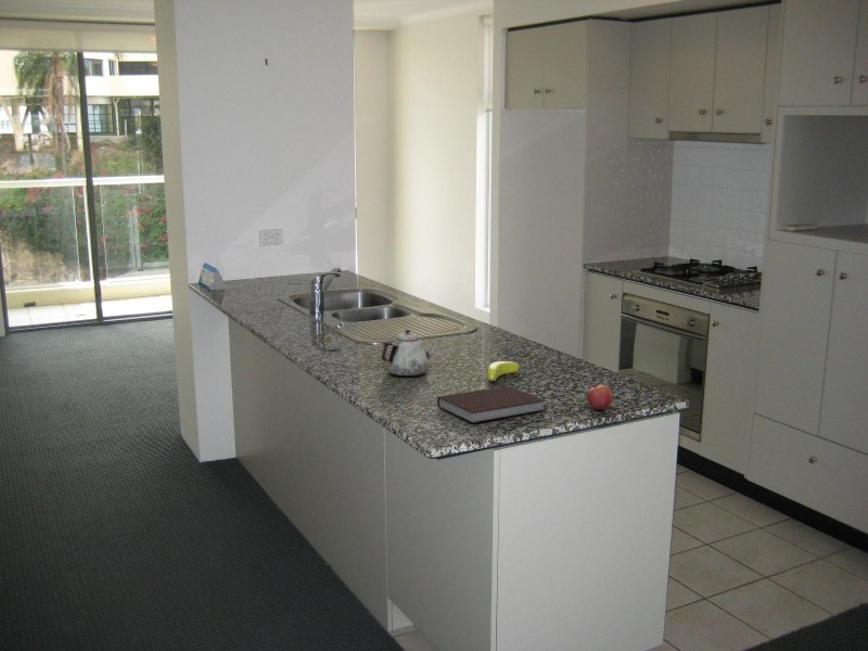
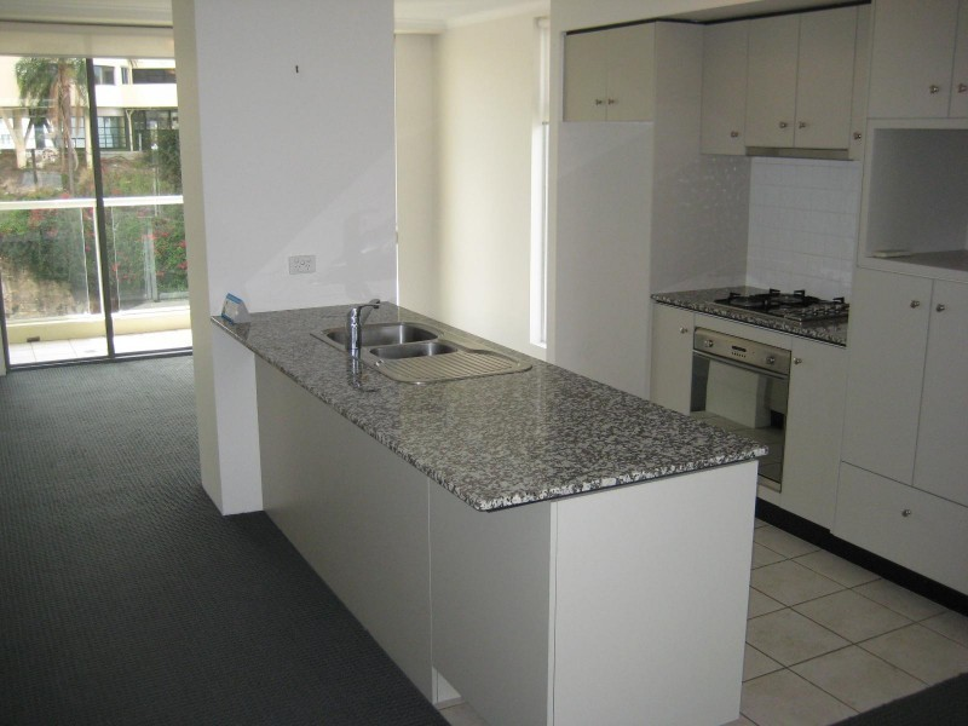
- notebook (490, 403)
- banana (502, 370)
- teapot (411, 350)
- pomegranate (599, 396)
